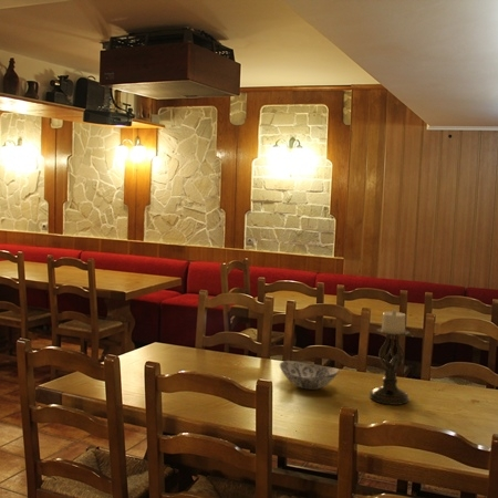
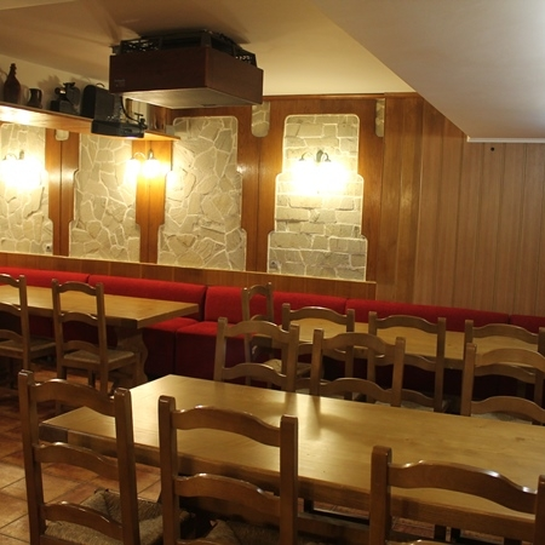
- decorative bowl (308, 376)
- candle holder (392, 354)
